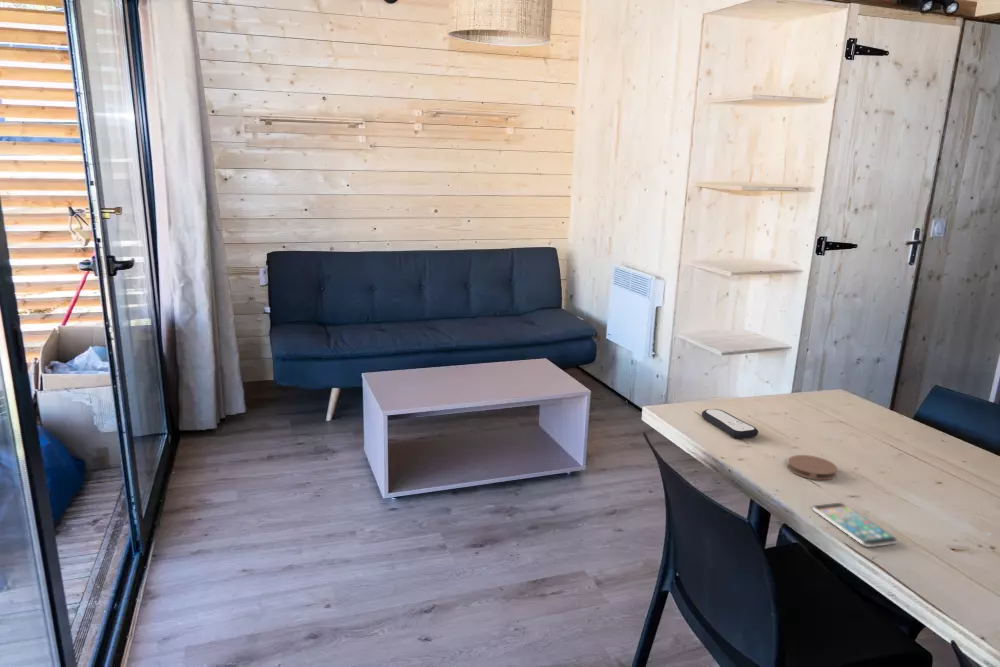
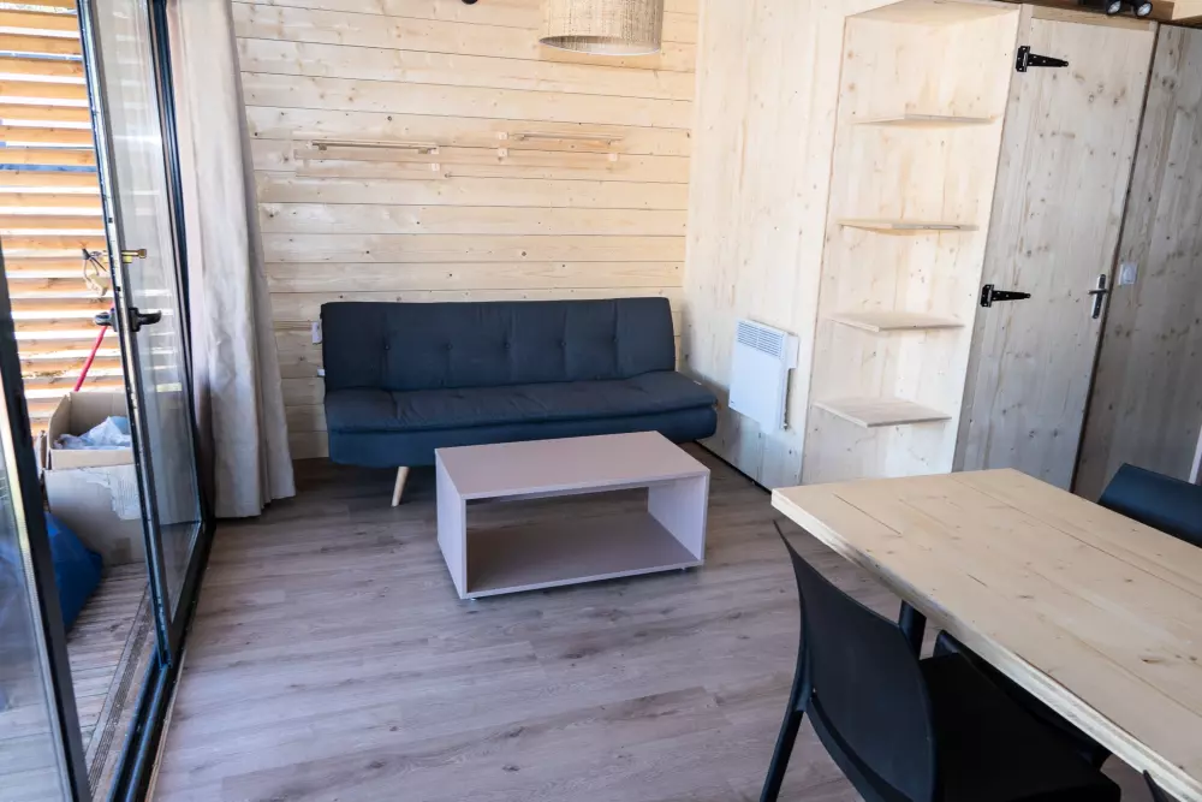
- coaster (812, 467)
- smartphone (852, 523)
- remote control (727, 422)
